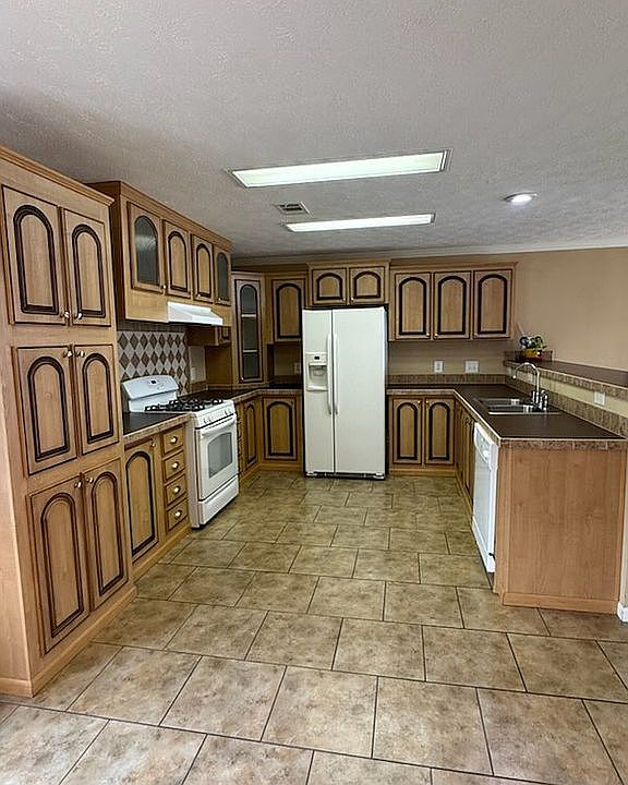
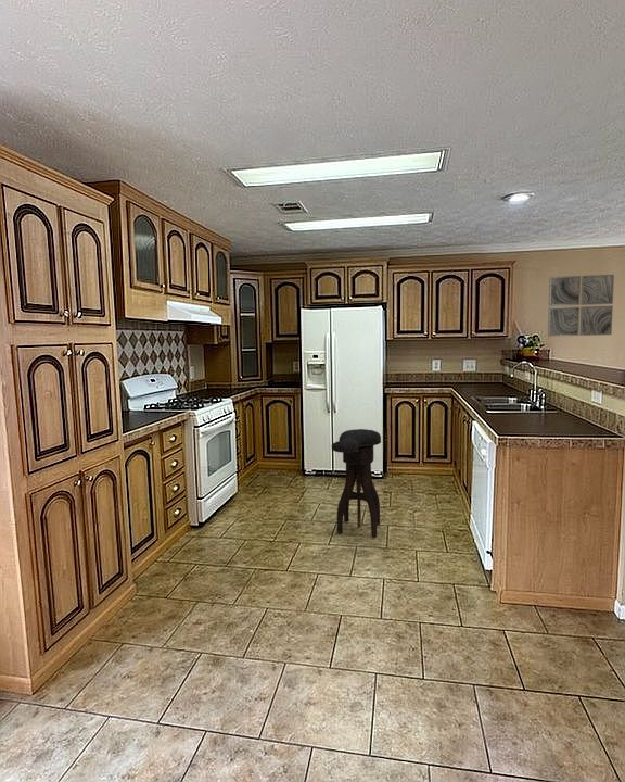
+ wall art (581, 306)
+ stool (356, 481)
